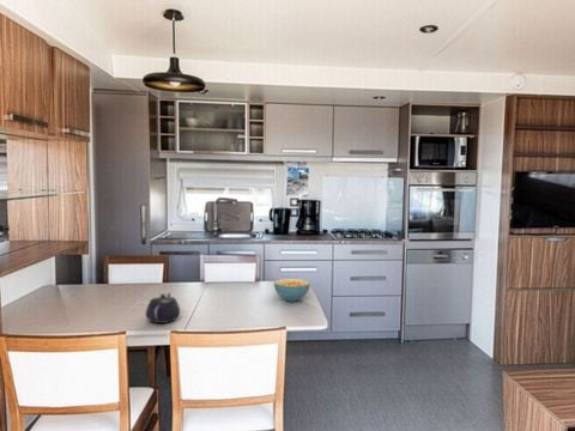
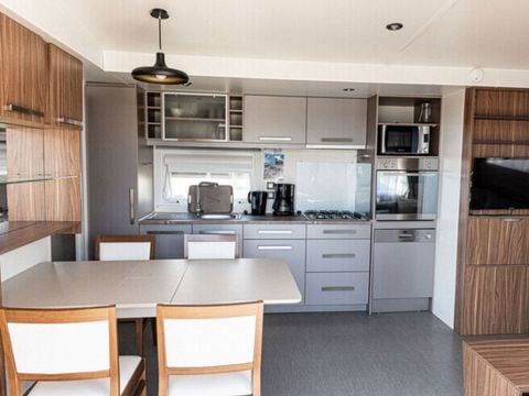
- cereal bowl (291, 291)
- teapot (163, 306)
